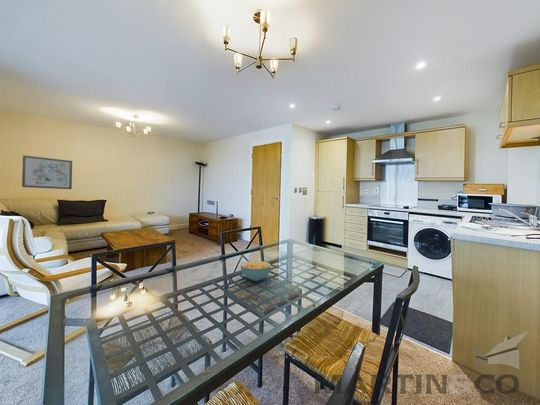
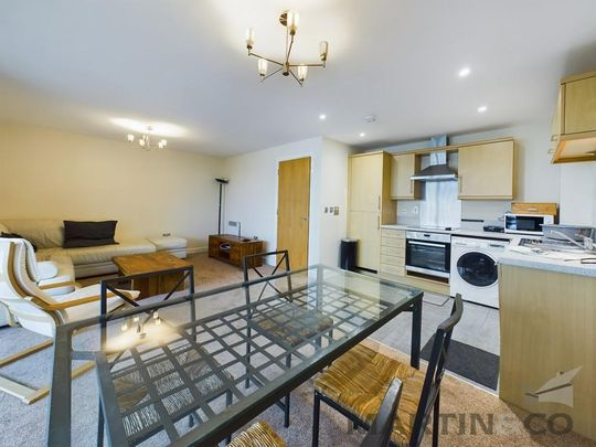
- wall art (48, 173)
- cereal bowl (255, 272)
